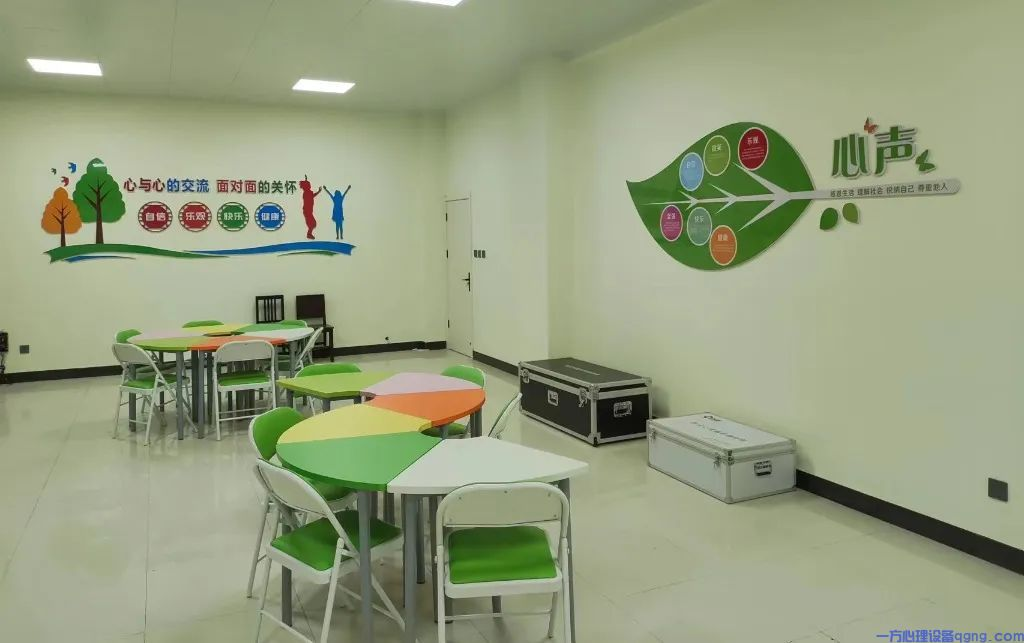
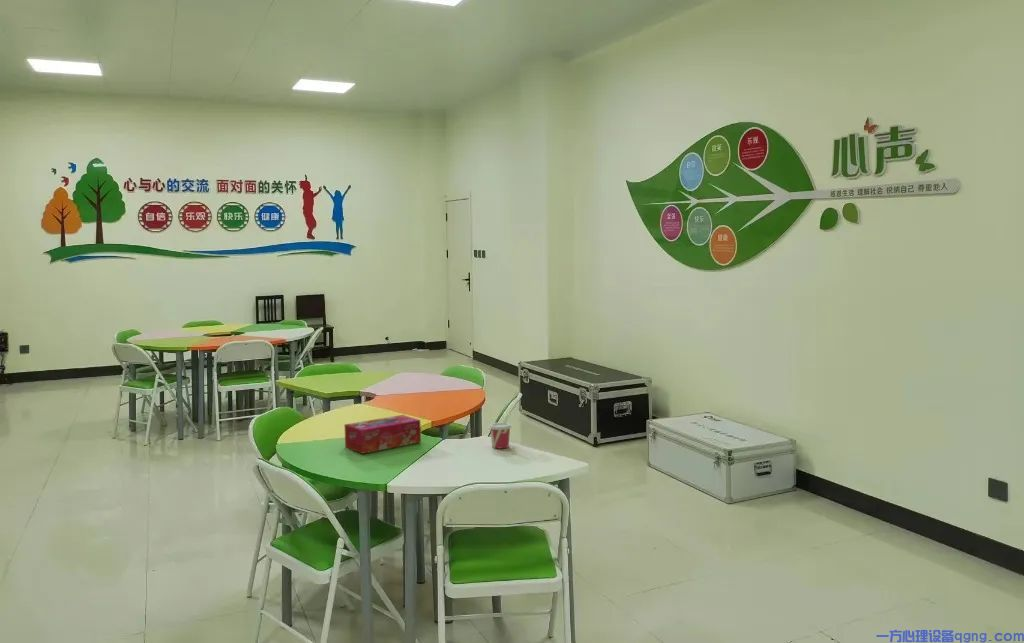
+ tissue box (383, 433)
+ cup (500, 435)
